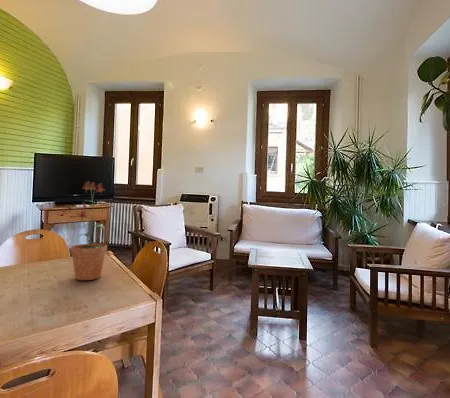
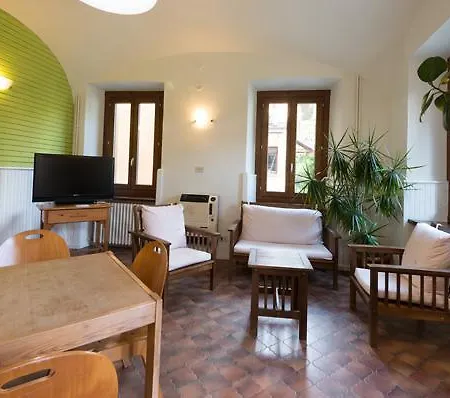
- potted plant (85, 228)
